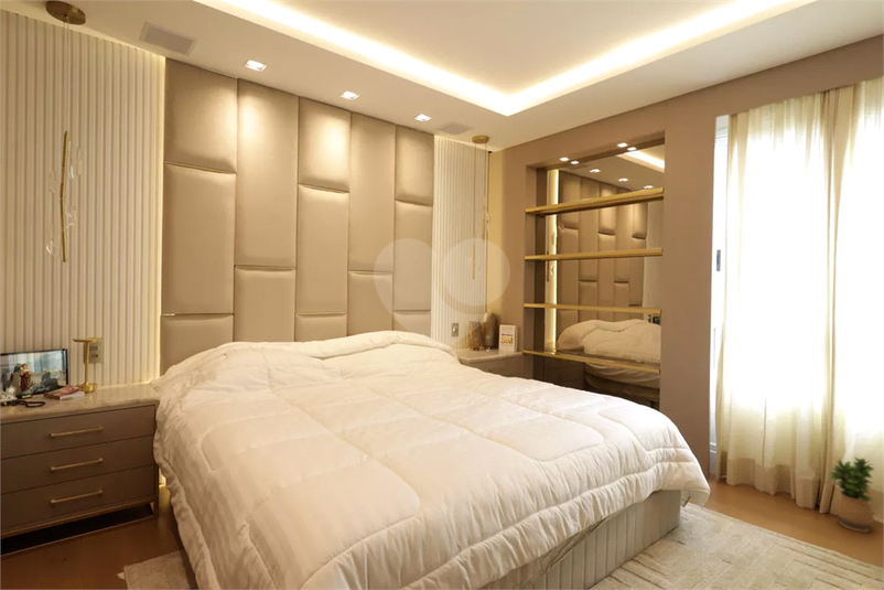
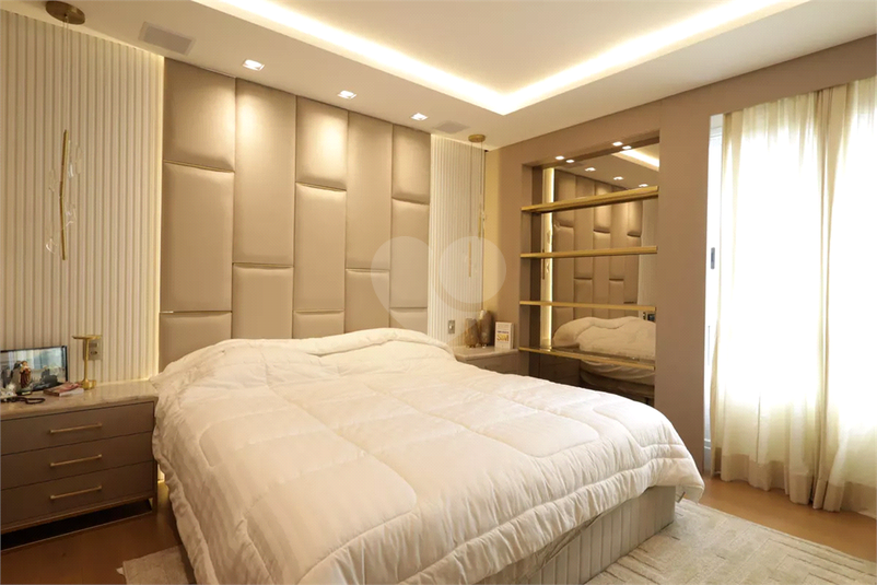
- potted plant (852, 490)
